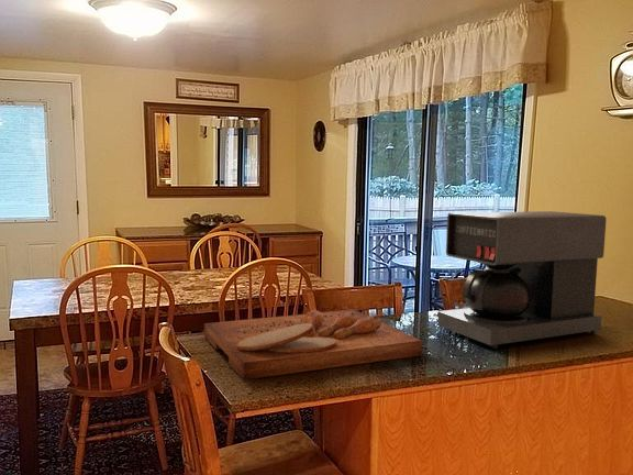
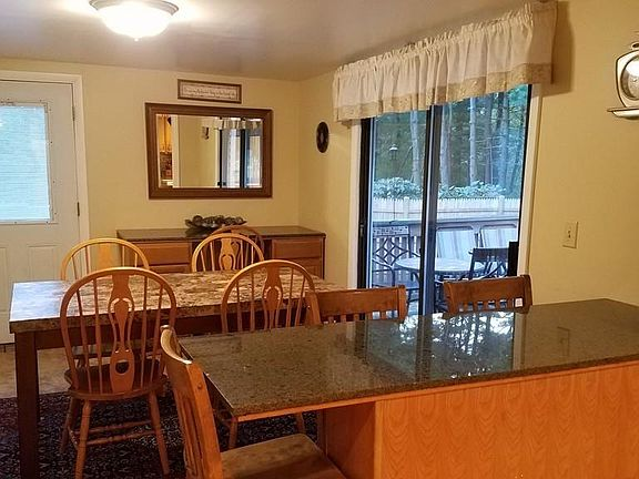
- cutting board (308, 329)
- coffee maker (522, 273)
